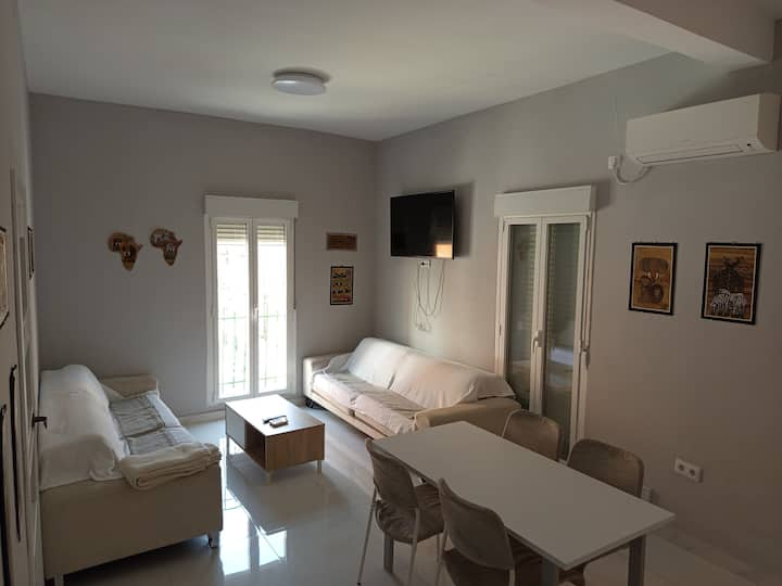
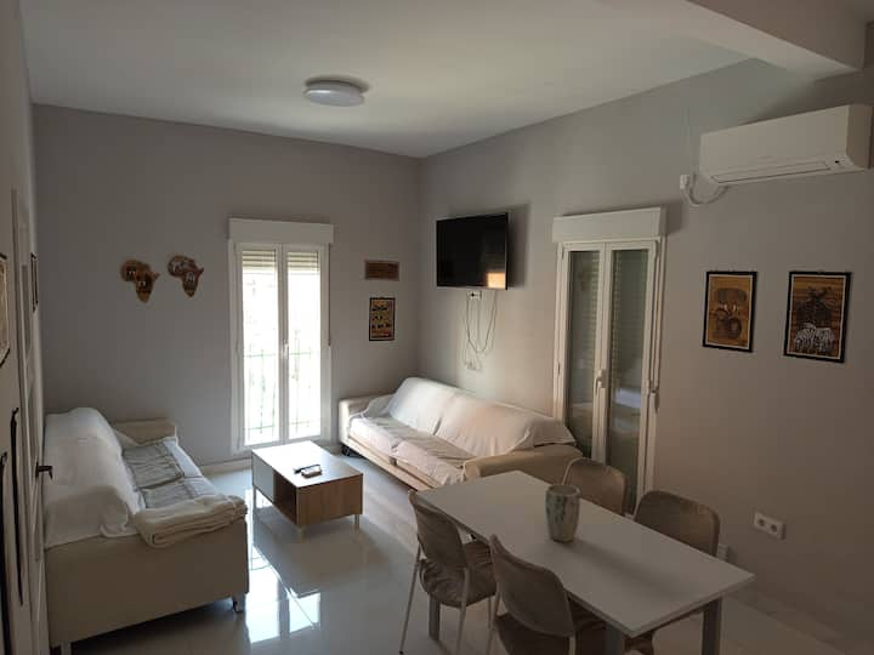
+ plant pot (562, 513)
